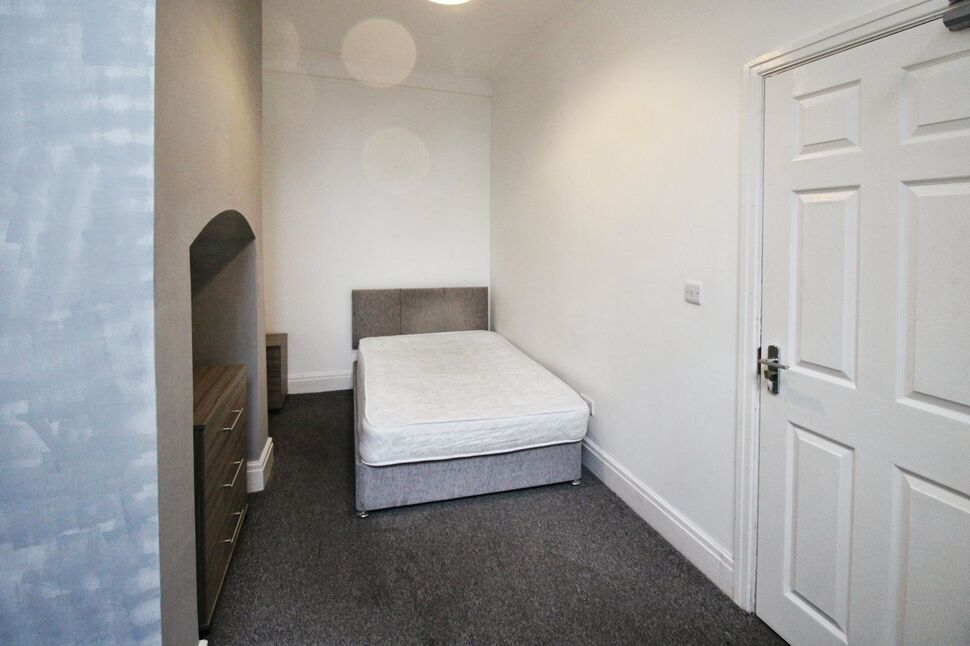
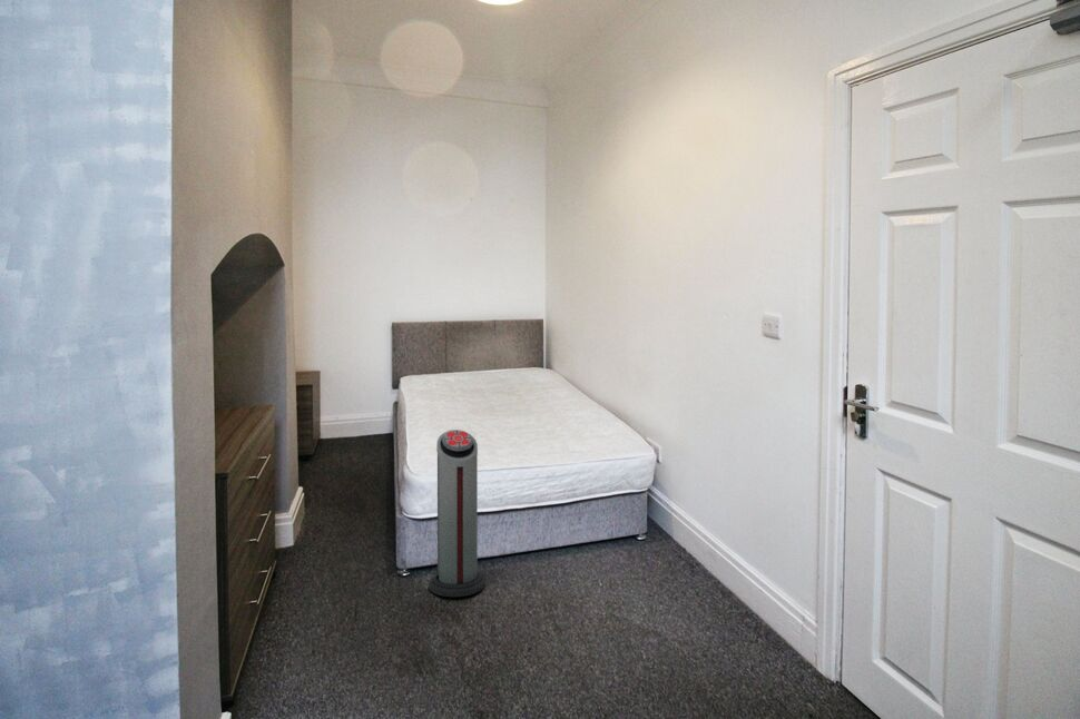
+ air purifier (456, 508)
